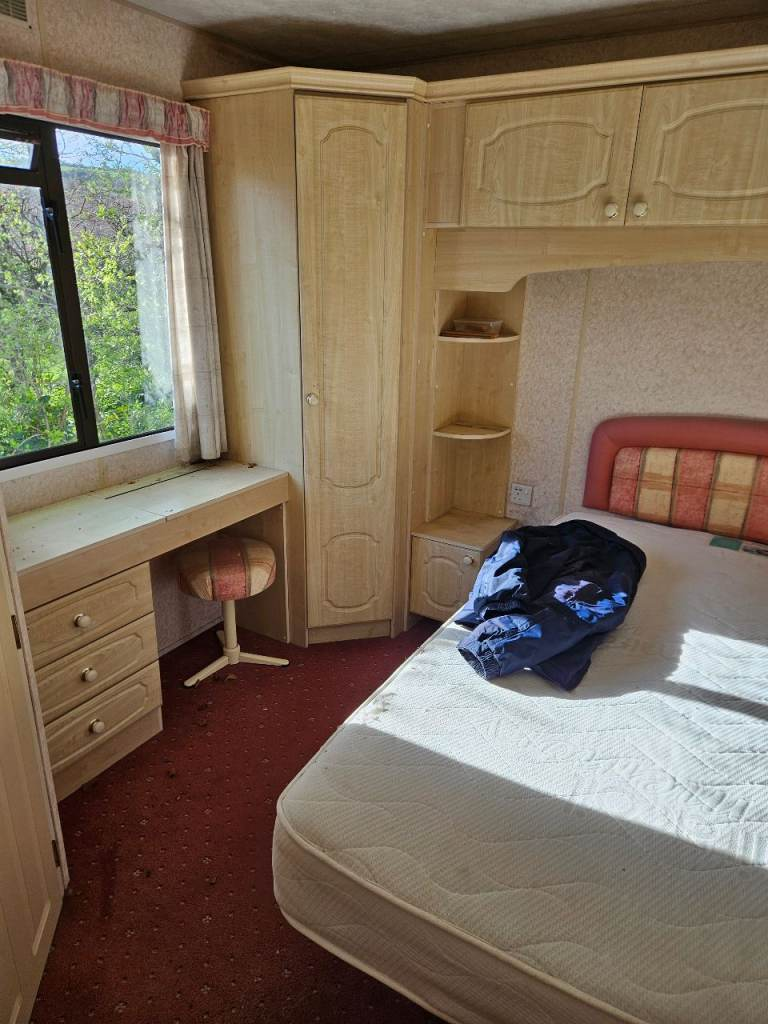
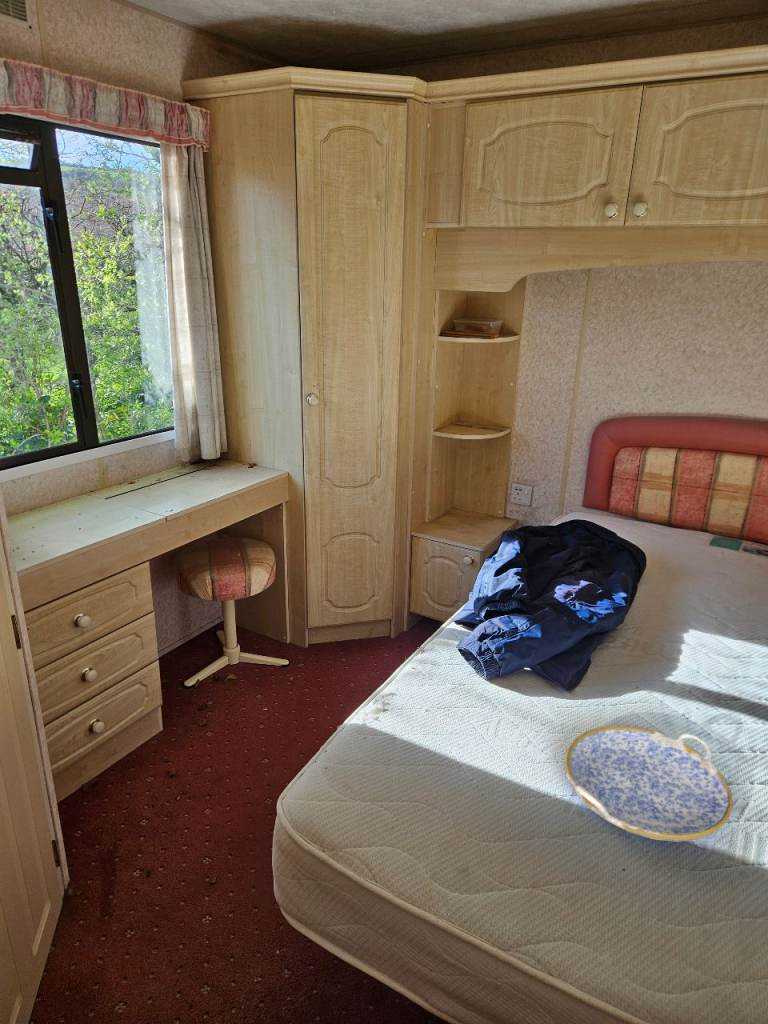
+ serving tray (645, 777)
